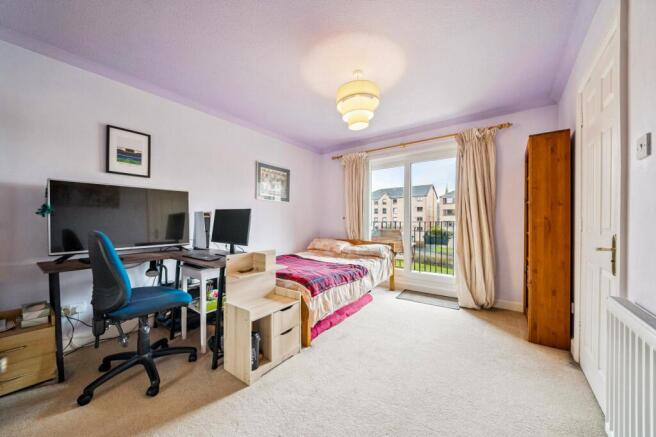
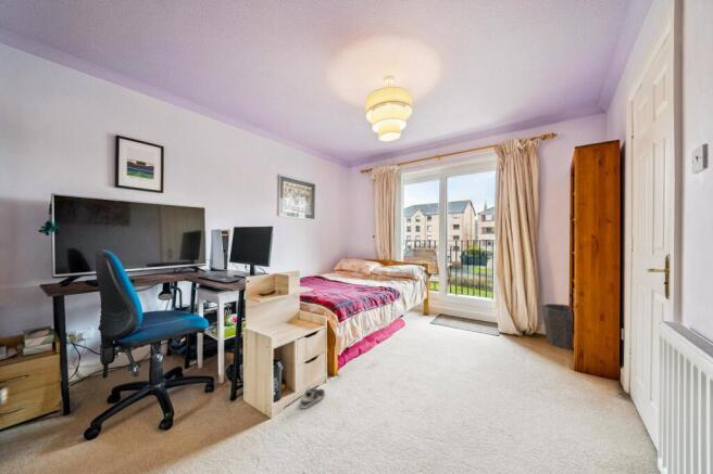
+ waste bin (563, 325)
+ sneaker (313, 394)
